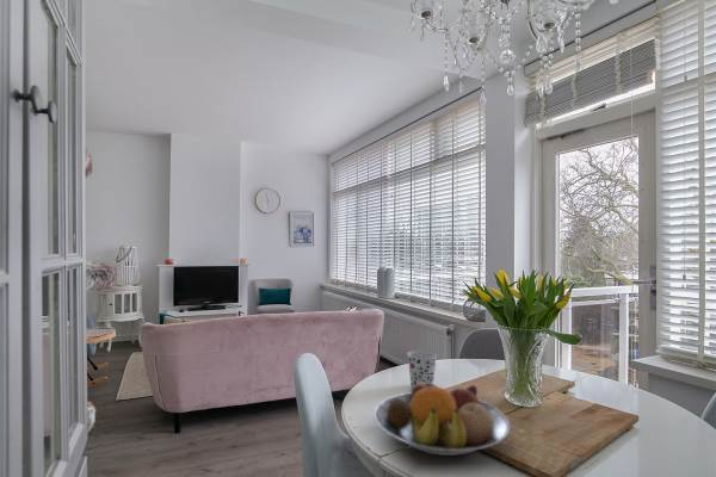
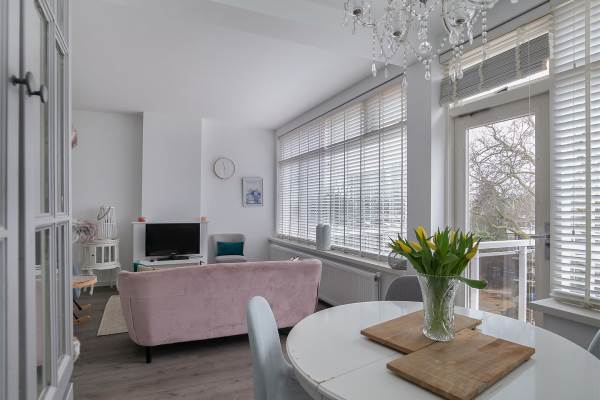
- cup (421, 370)
- fruit bowl (439, 410)
